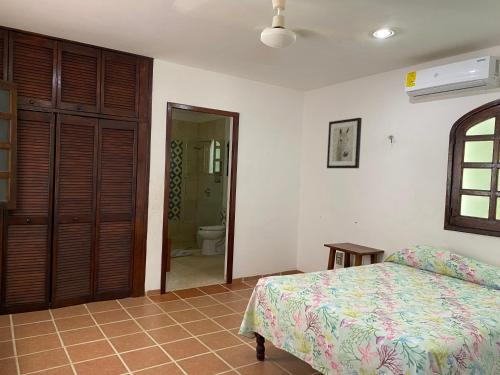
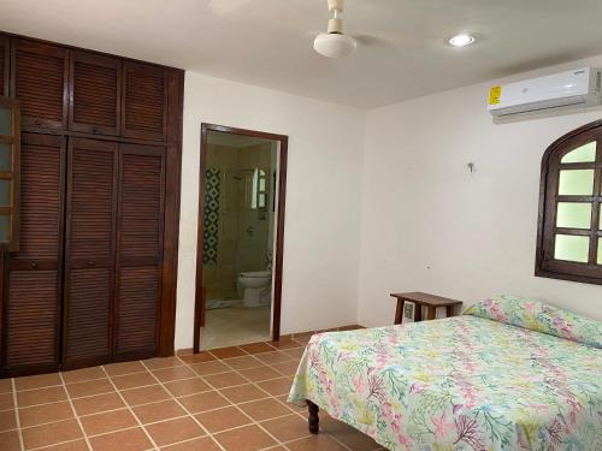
- wall art (343, 144)
